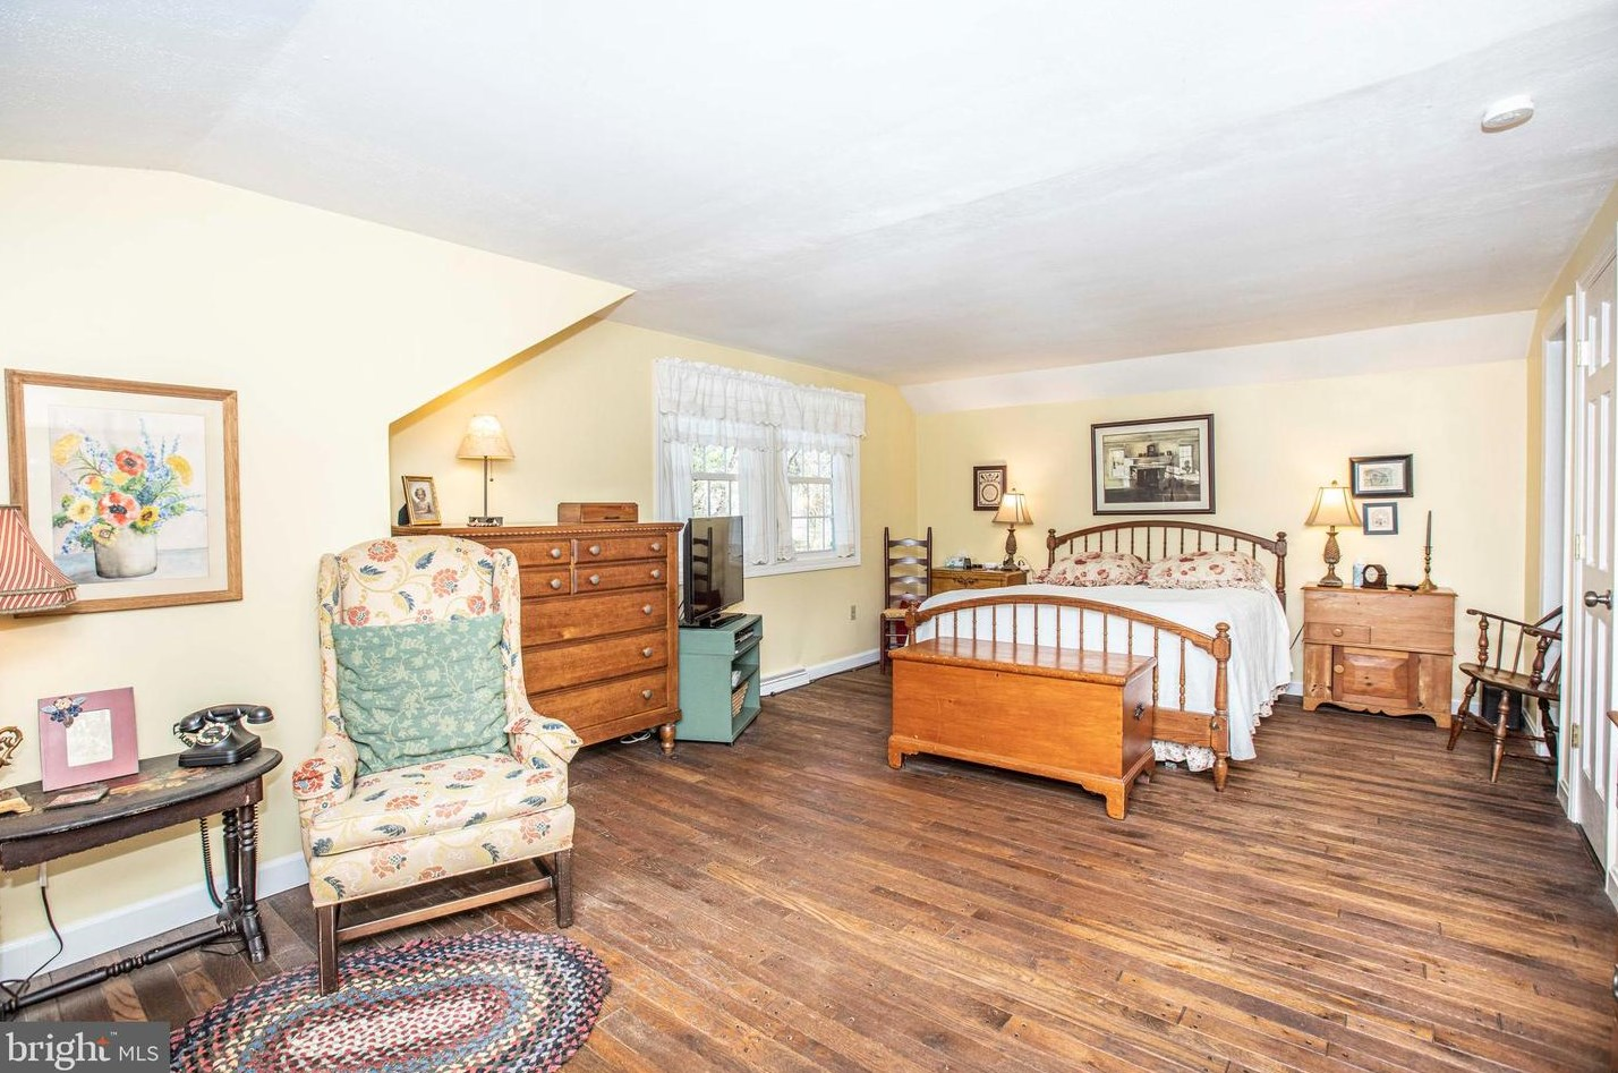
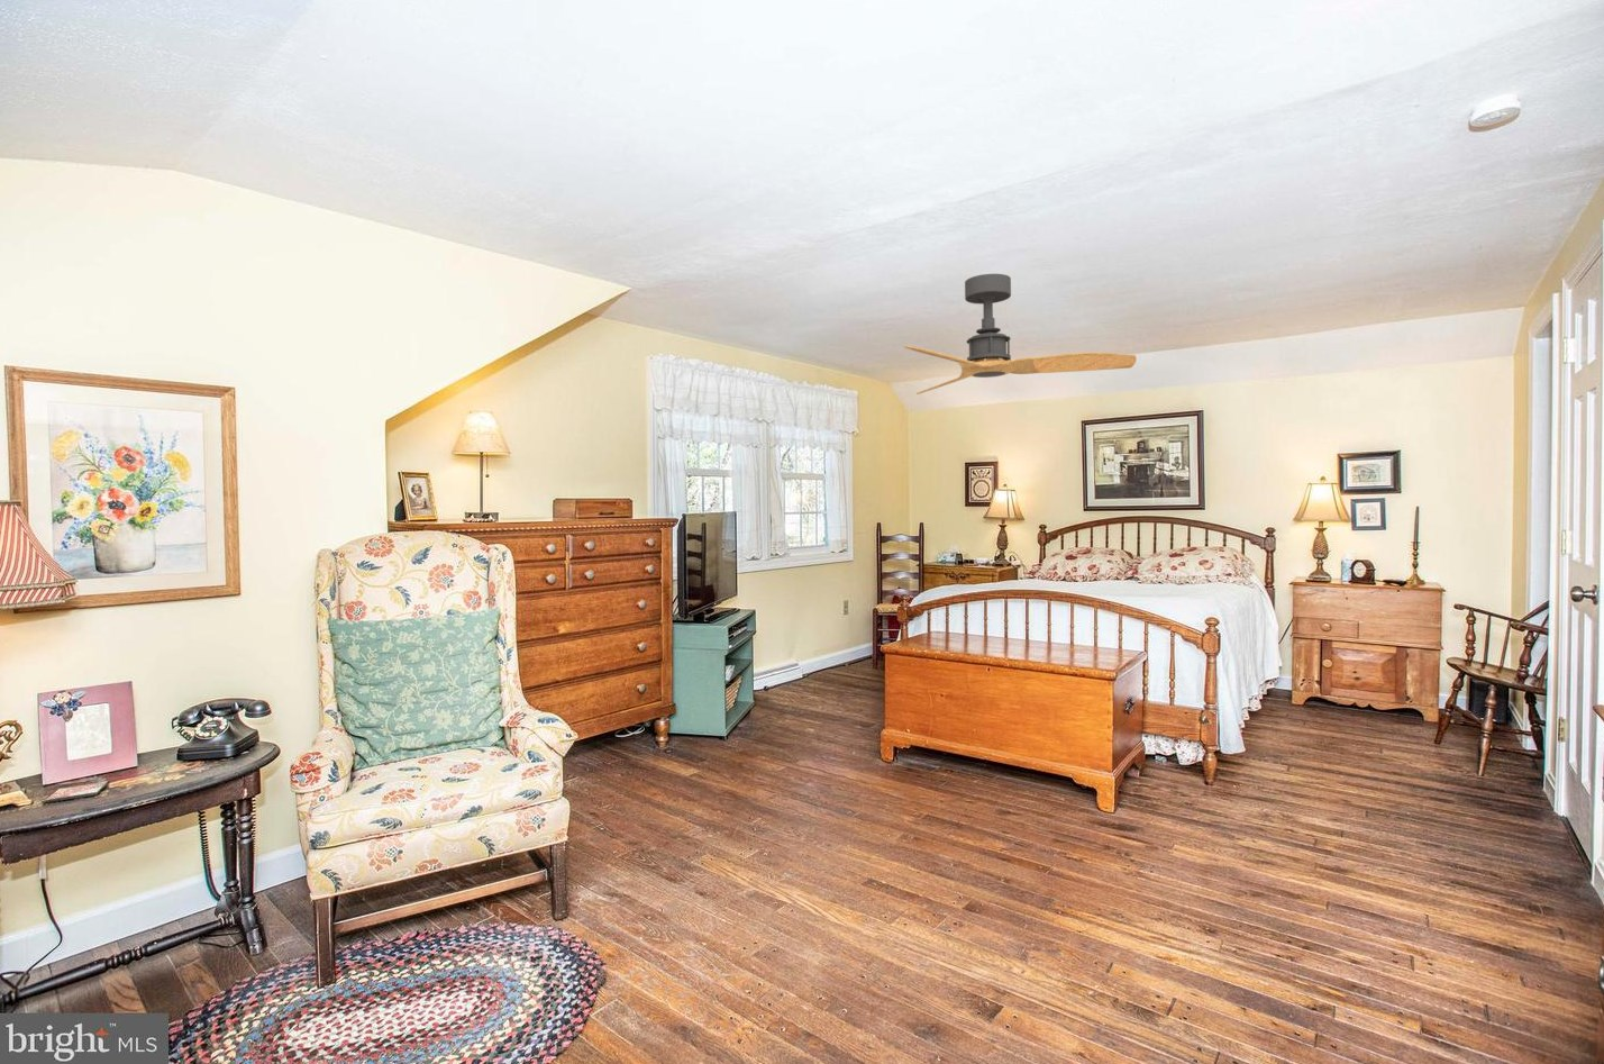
+ ceiling fan (1009, 336)
